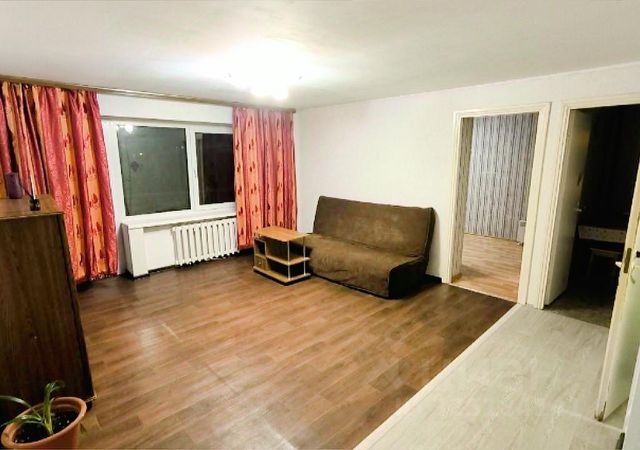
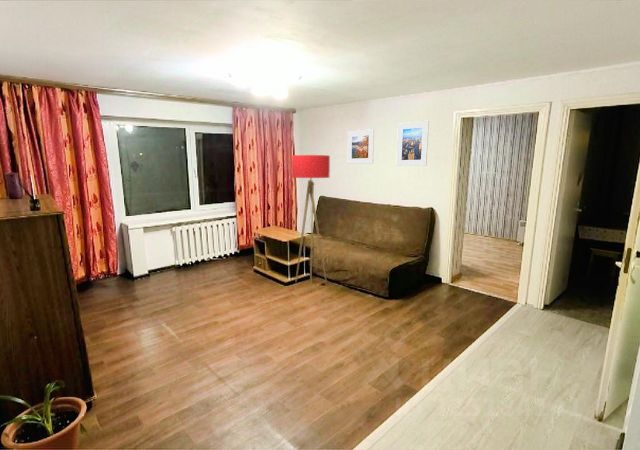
+ floor lamp (311, 222)
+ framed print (412, 144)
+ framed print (360, 147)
